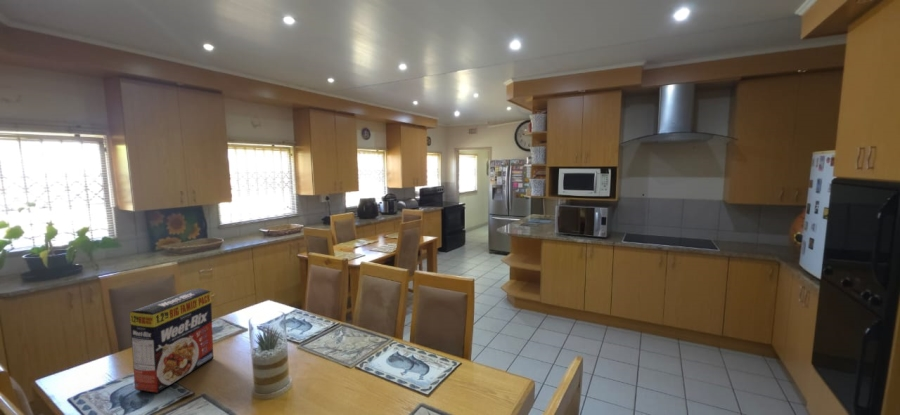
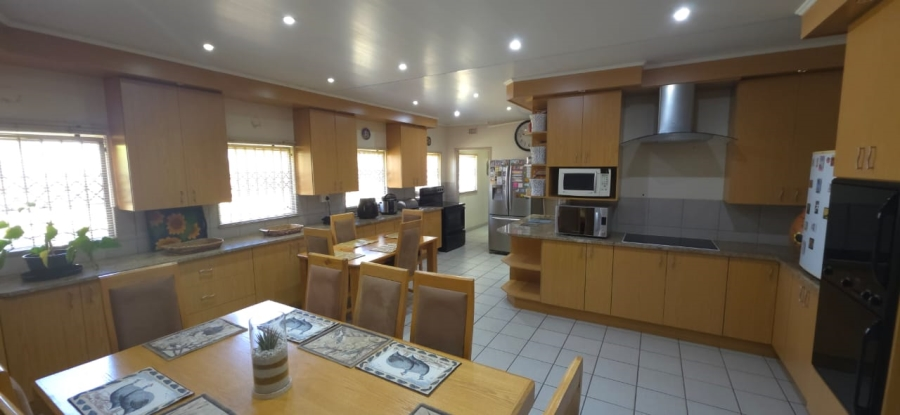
- cereal box (175, 335)
